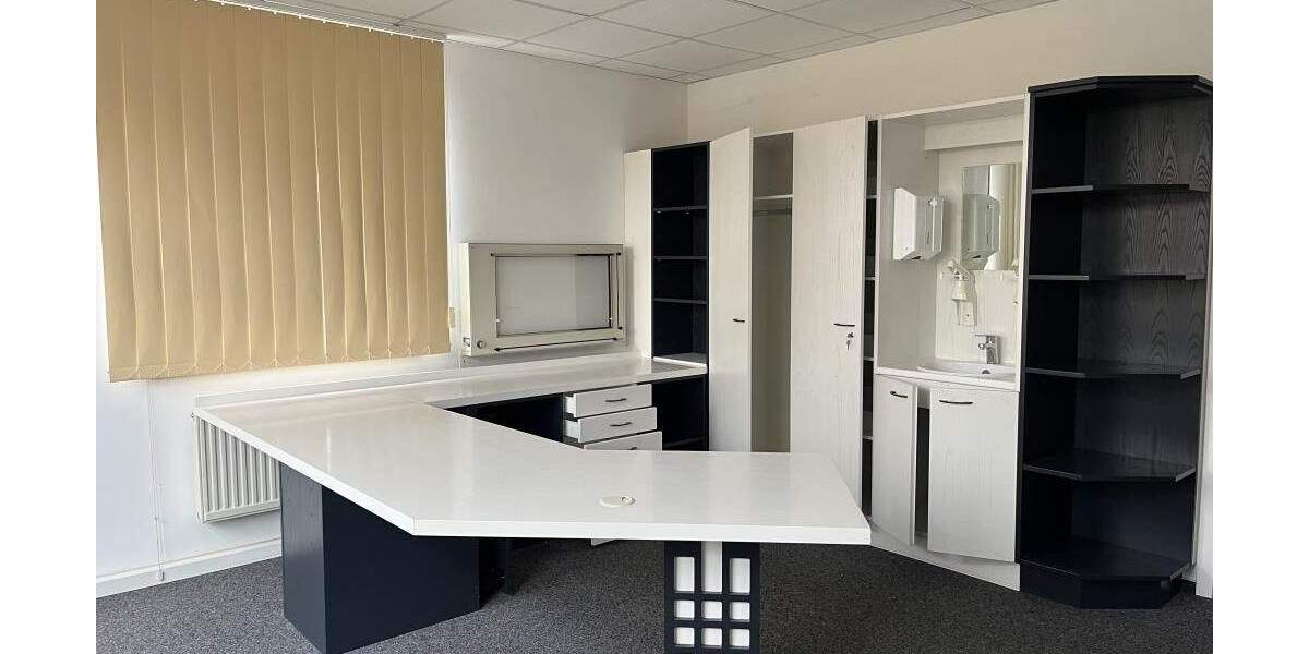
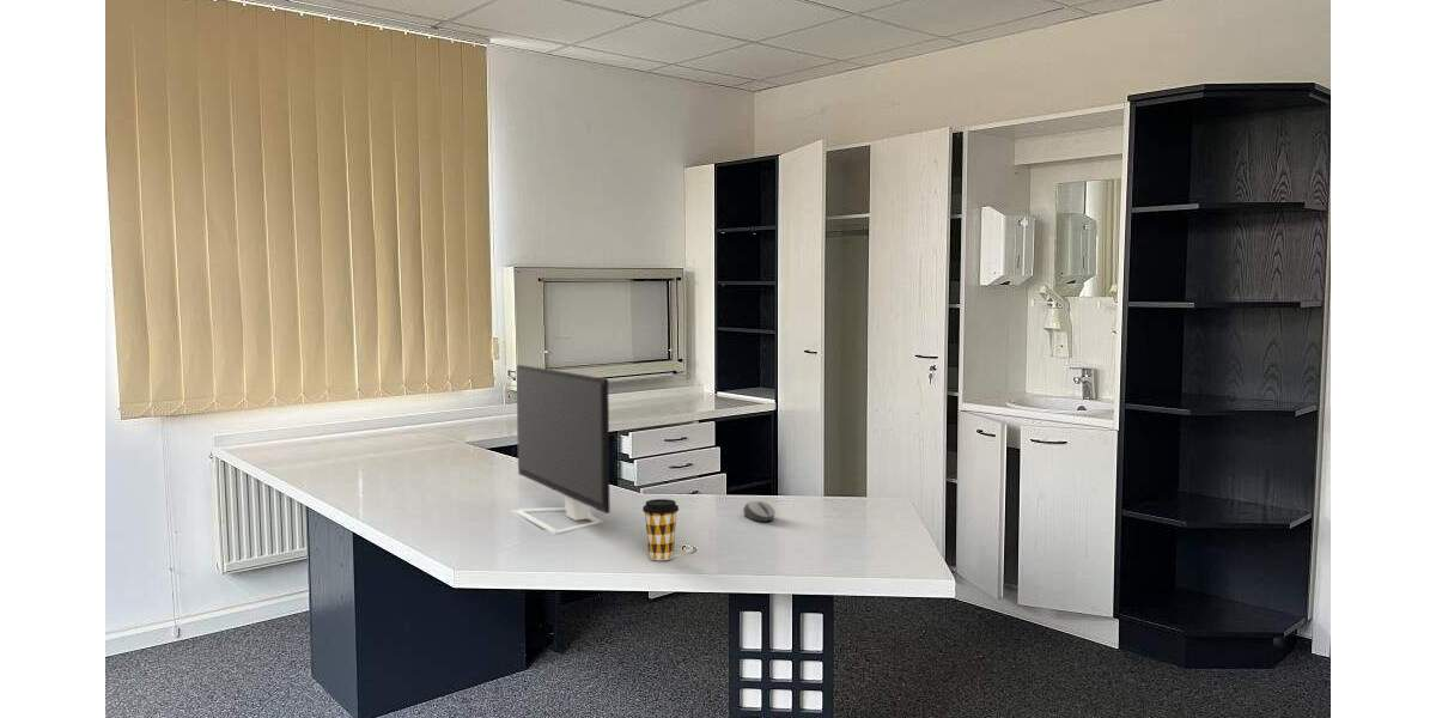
+ coffee cup (661, 529)
+ computer mouse (759, 510)
+ monitor (559, 445)
